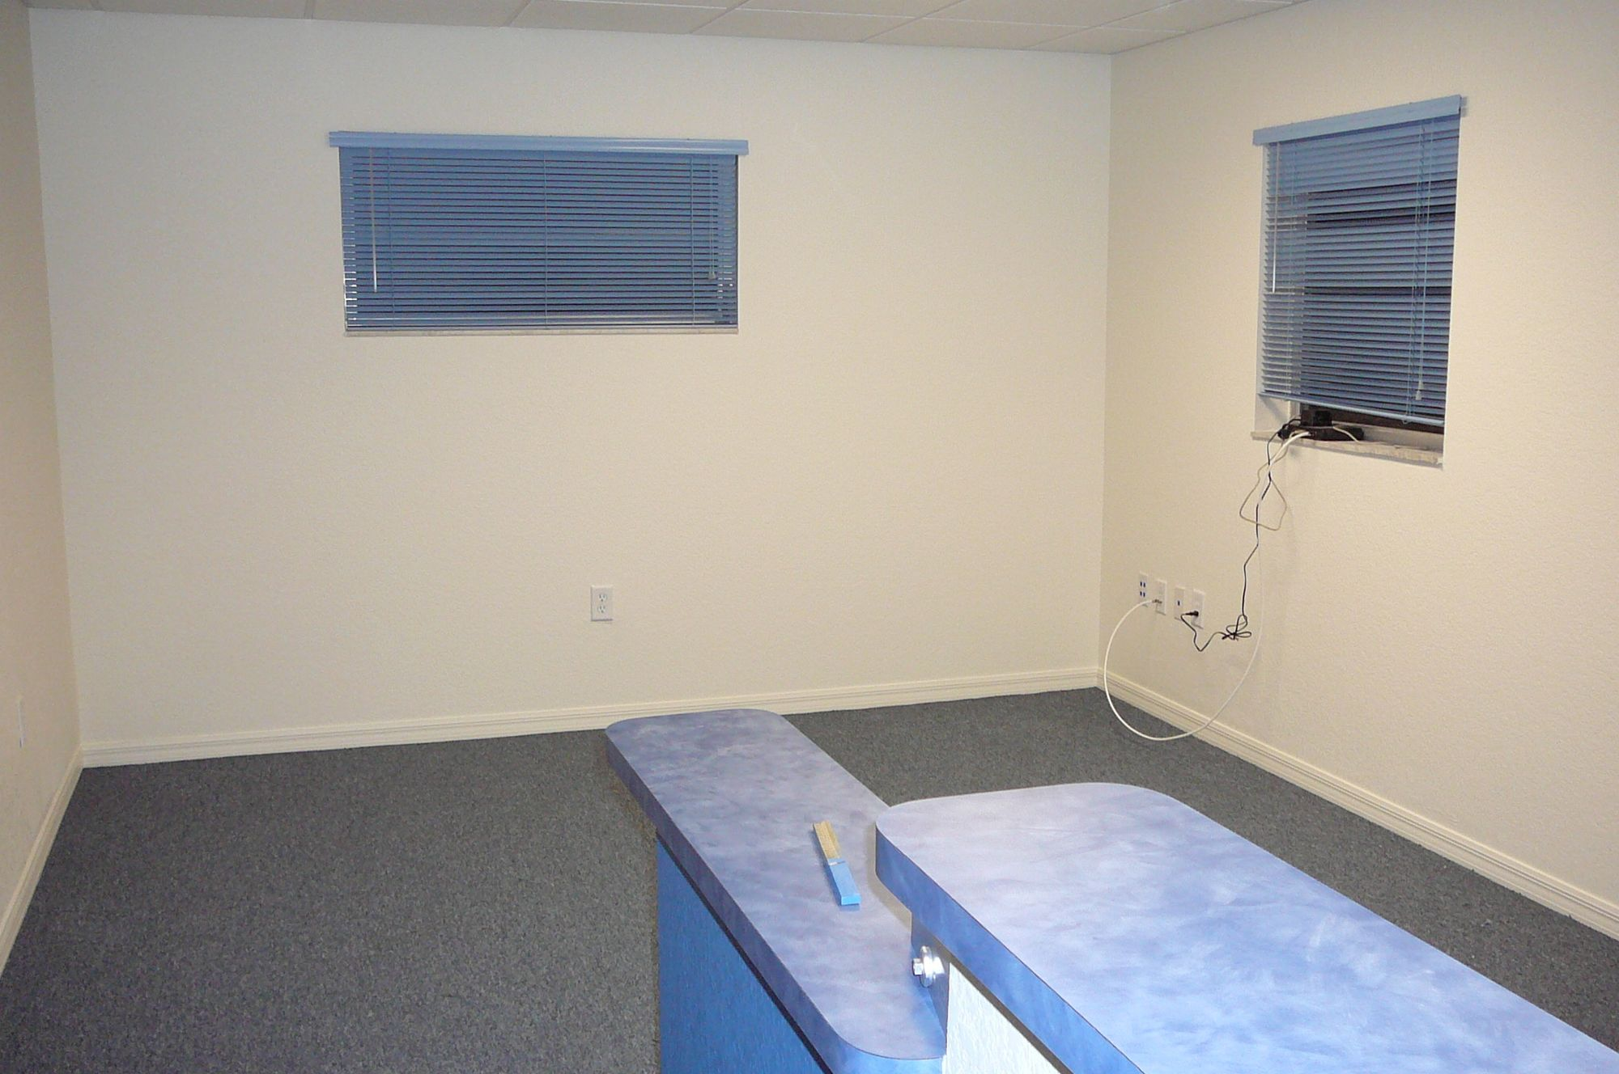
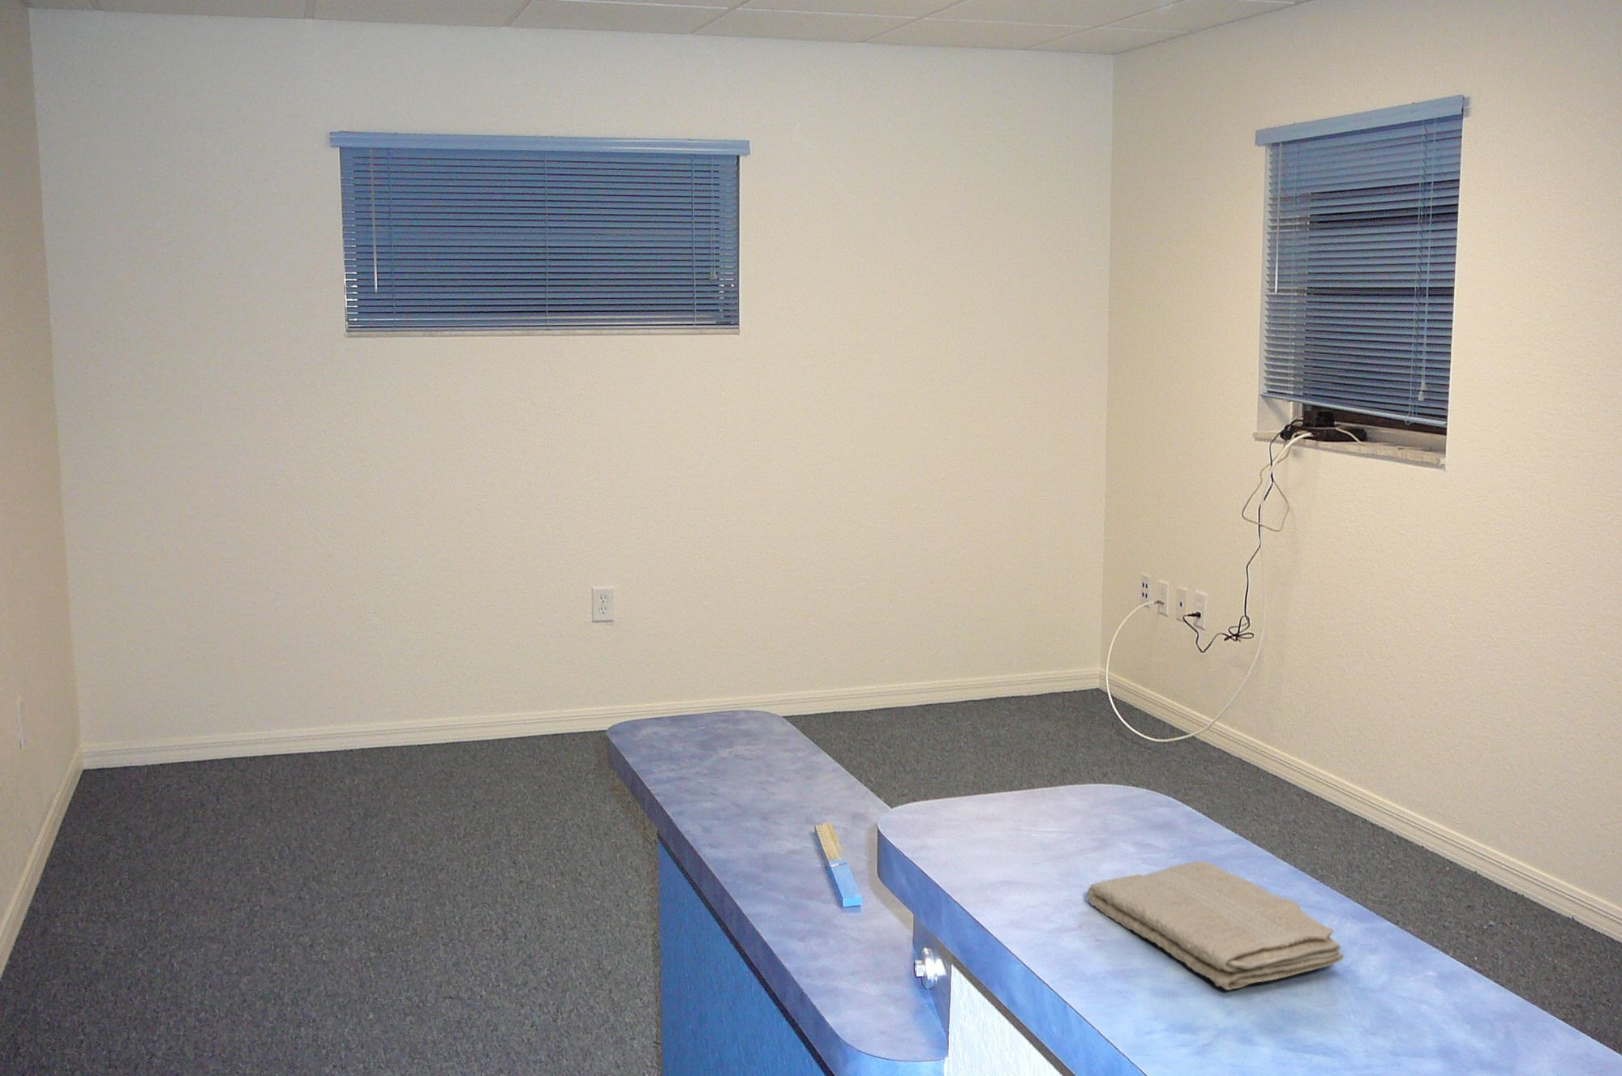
+ washcloth (1210, 916)
